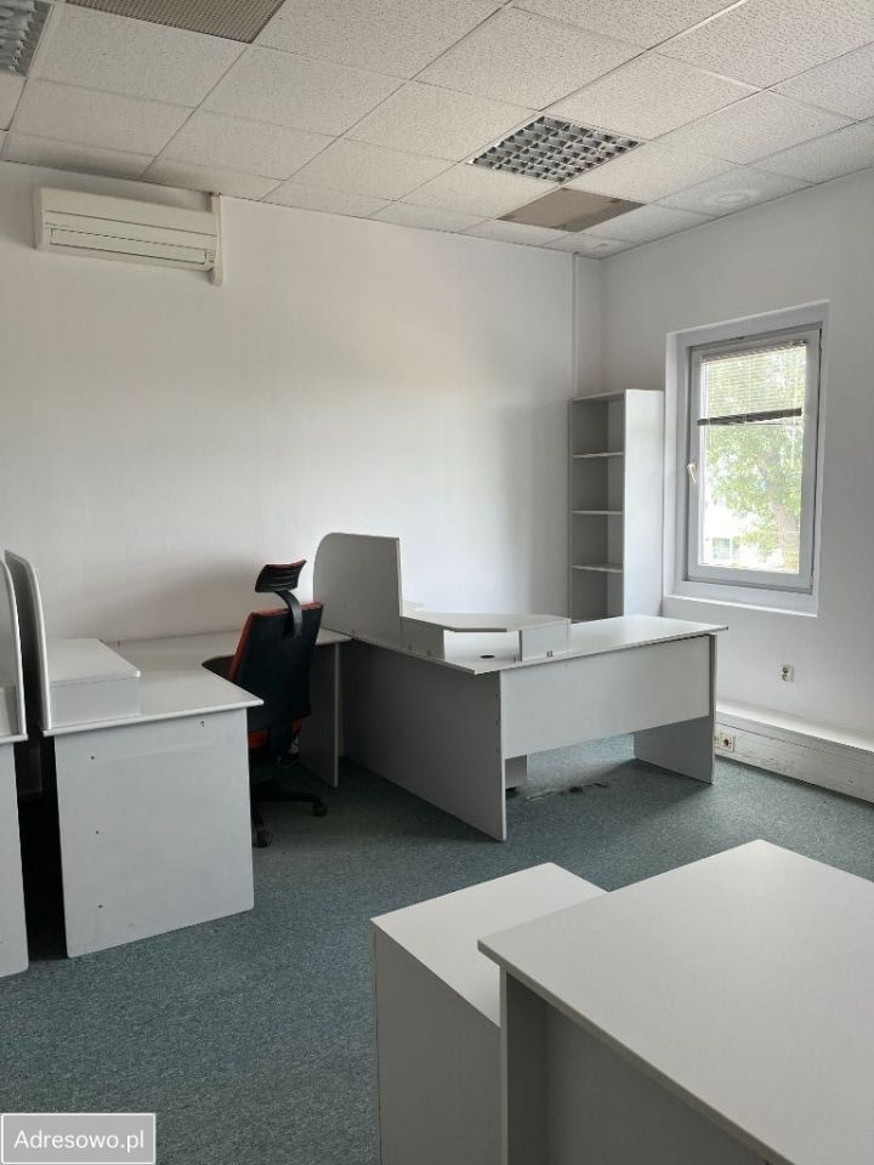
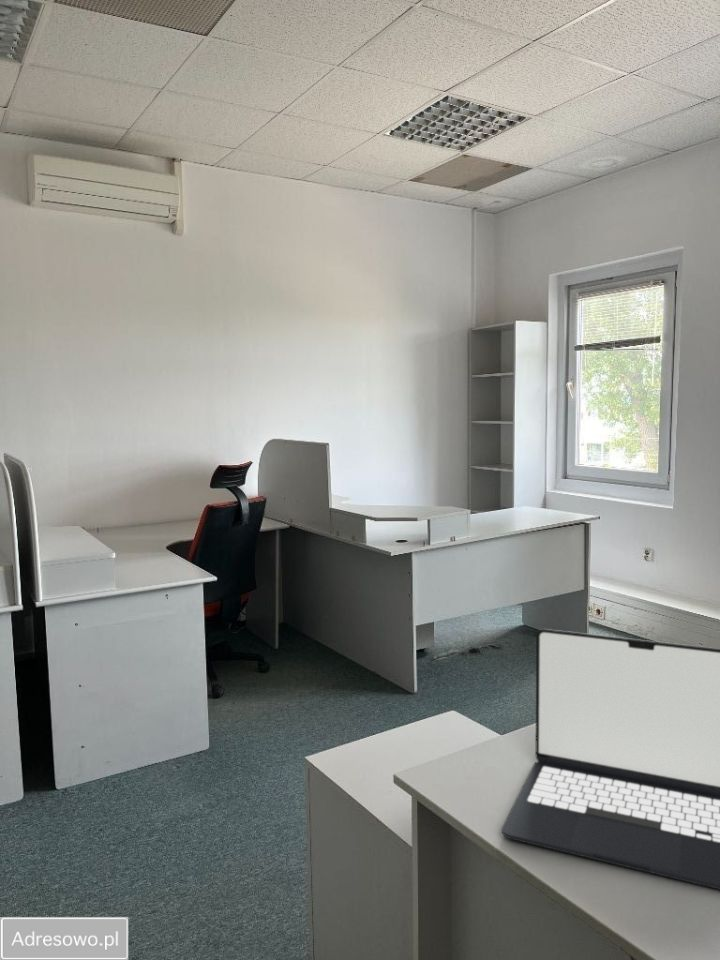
+ laptop (632, 744)
